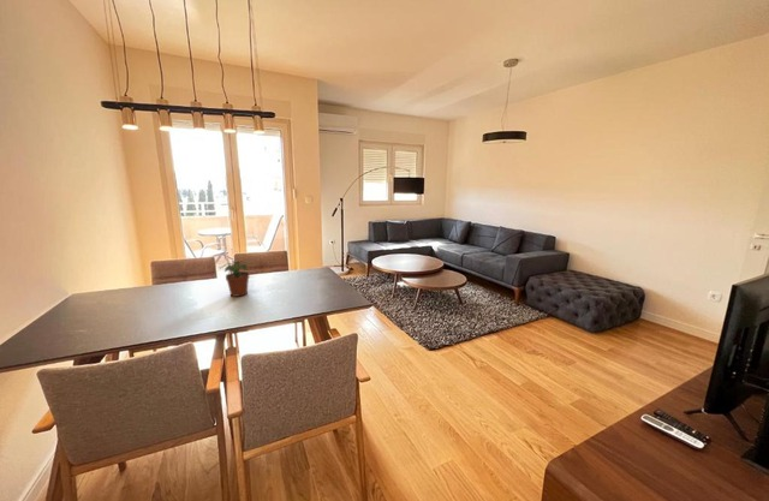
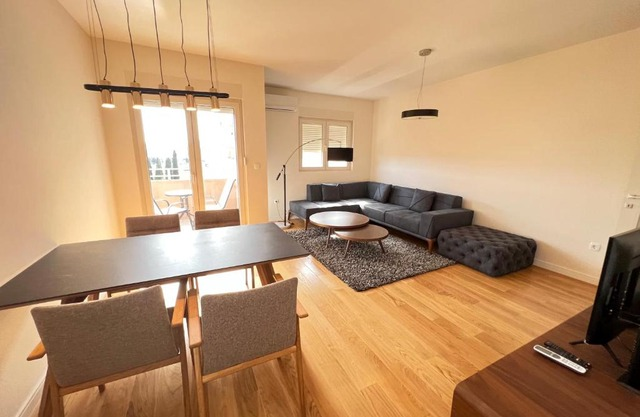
- potted plant (237, 278)
